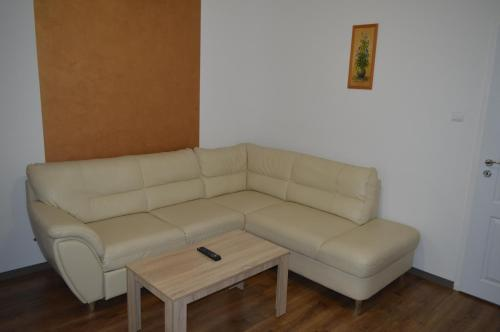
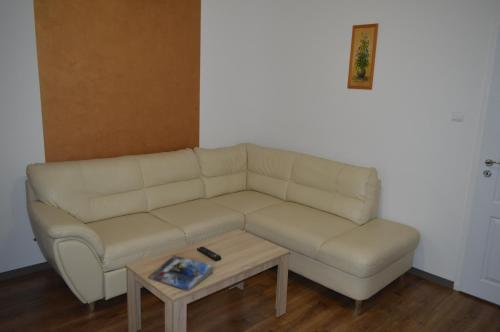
+ magazine (181, 271)
